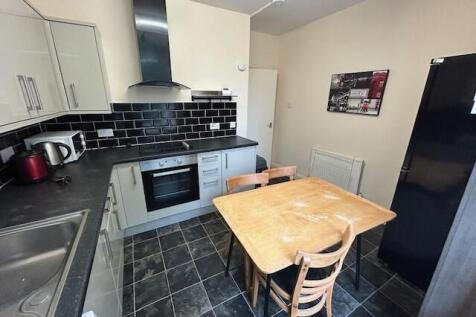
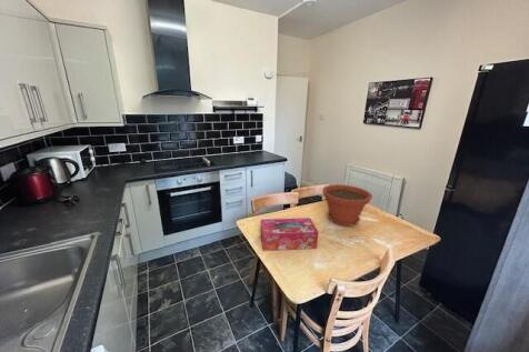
+ tissue box (287, 233)
+ plant pot (345, 205)
